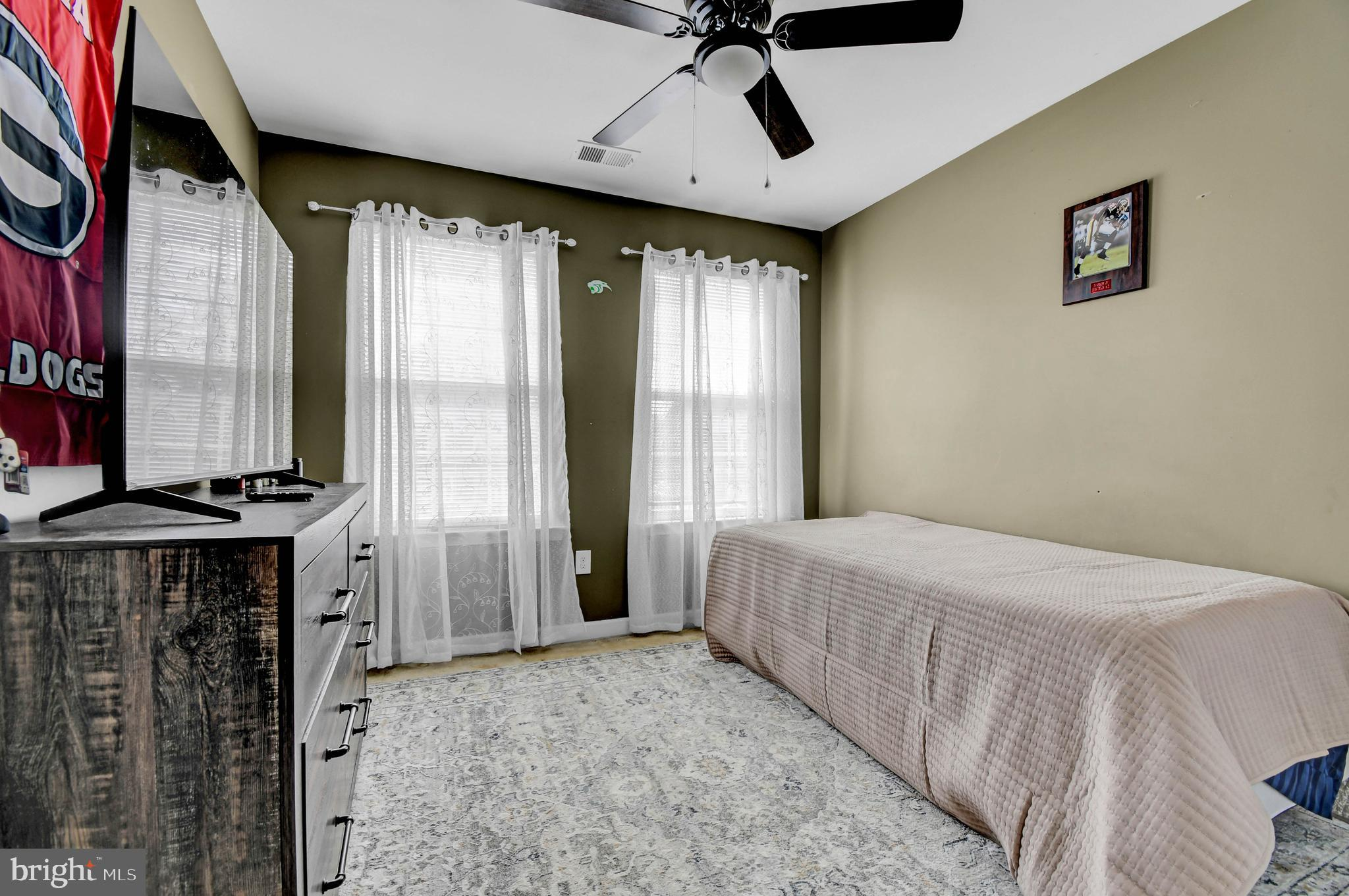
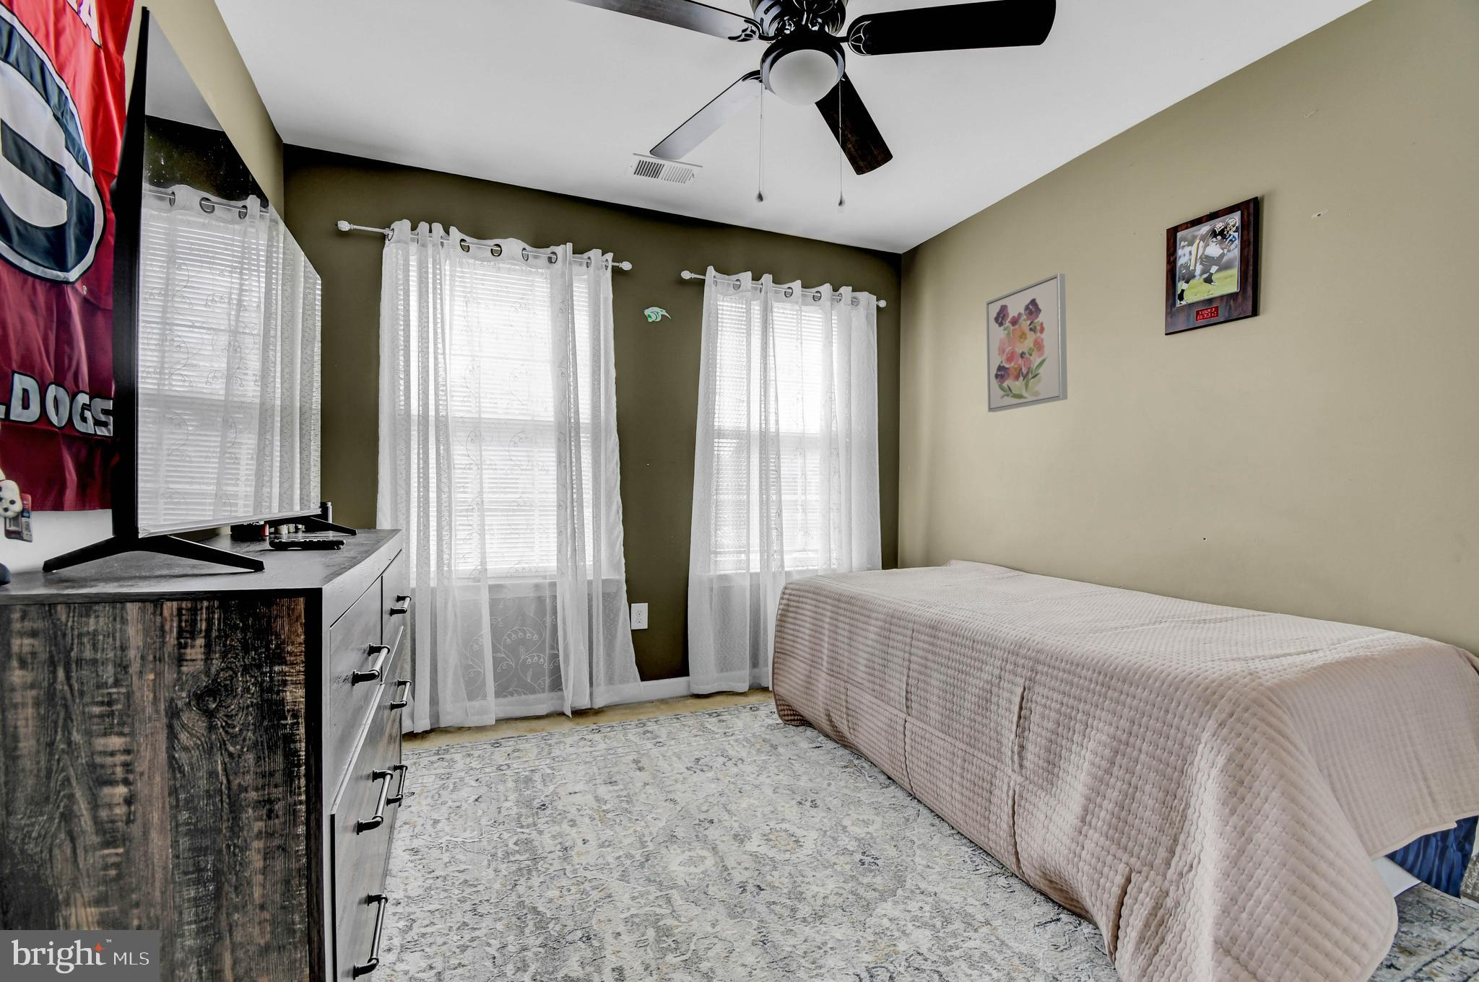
+ wall art (1024, 347)
